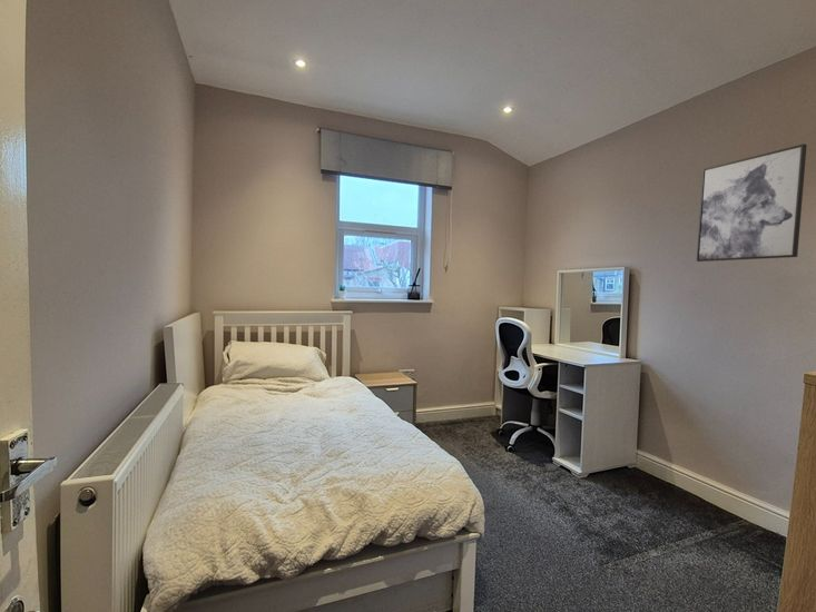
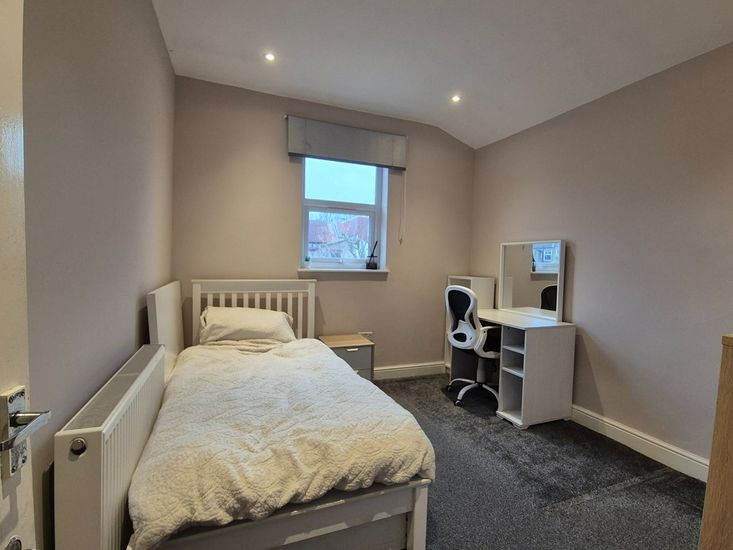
- wall art (746, 208)
